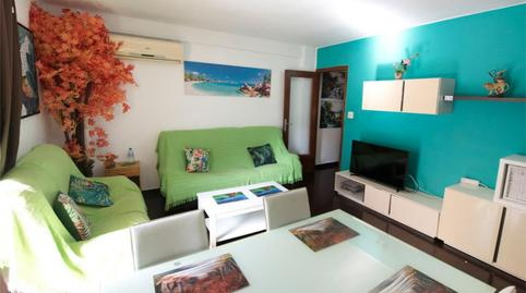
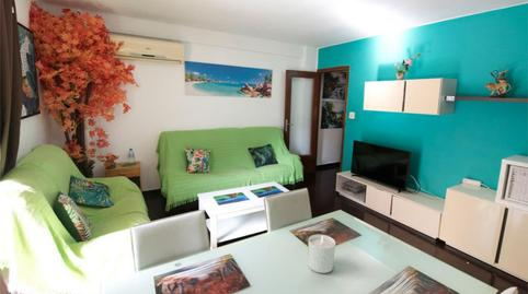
+ candle (321, 250)
